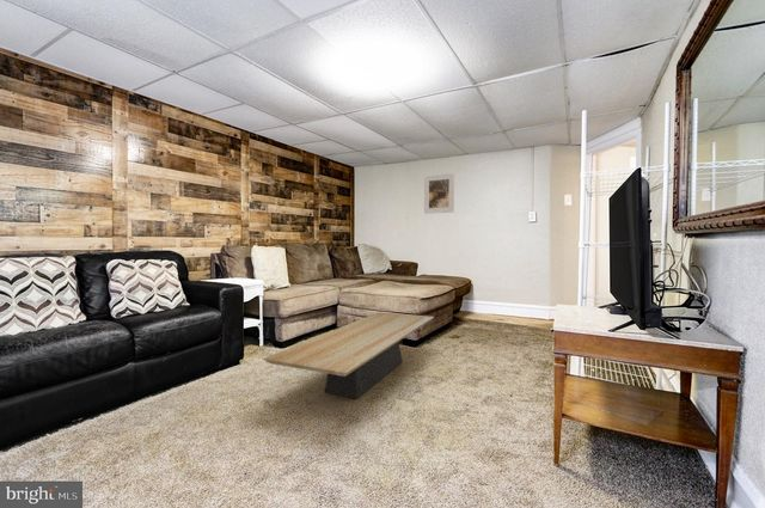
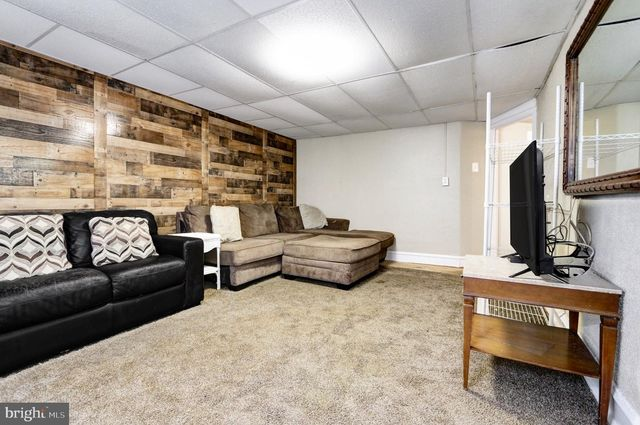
- coffee table (367, 354)
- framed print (439, 194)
